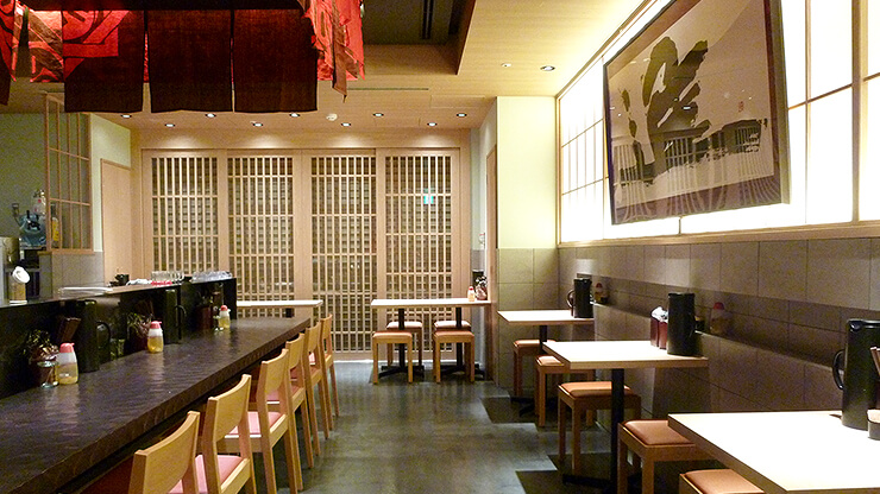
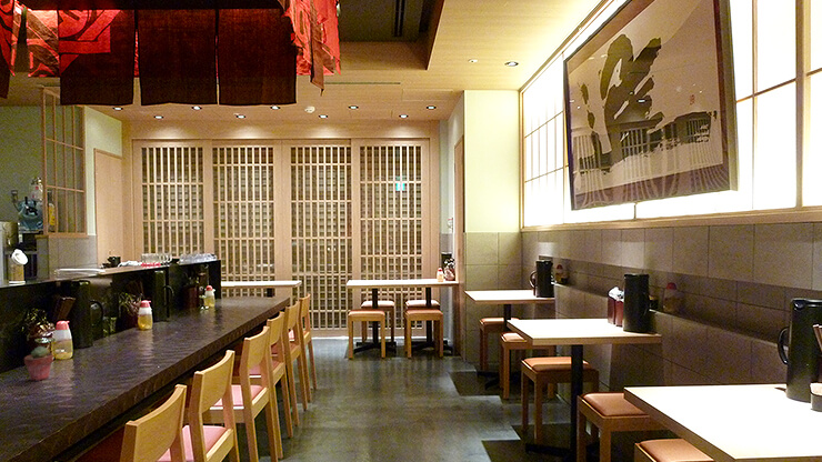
+ potted succulent (39, 362)
